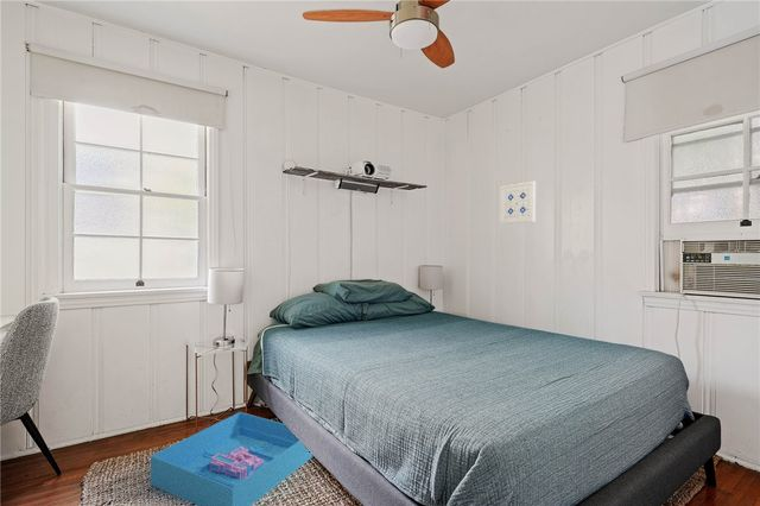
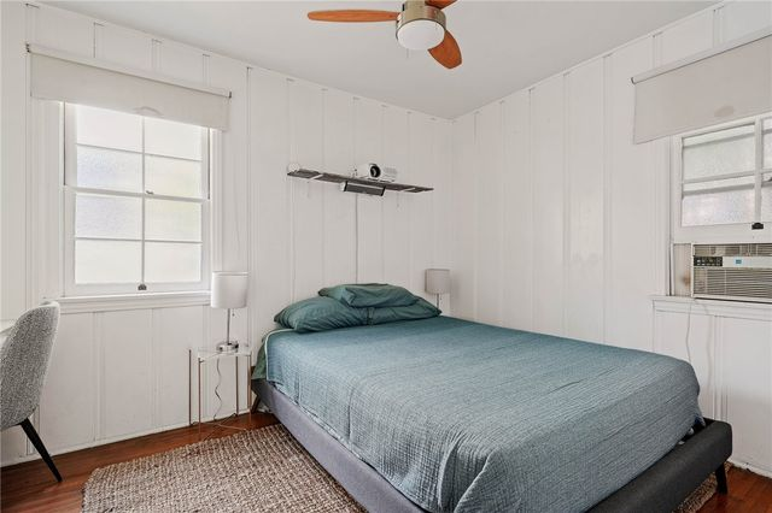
- storage bin (236, 456)
- wall art (517, 203)
